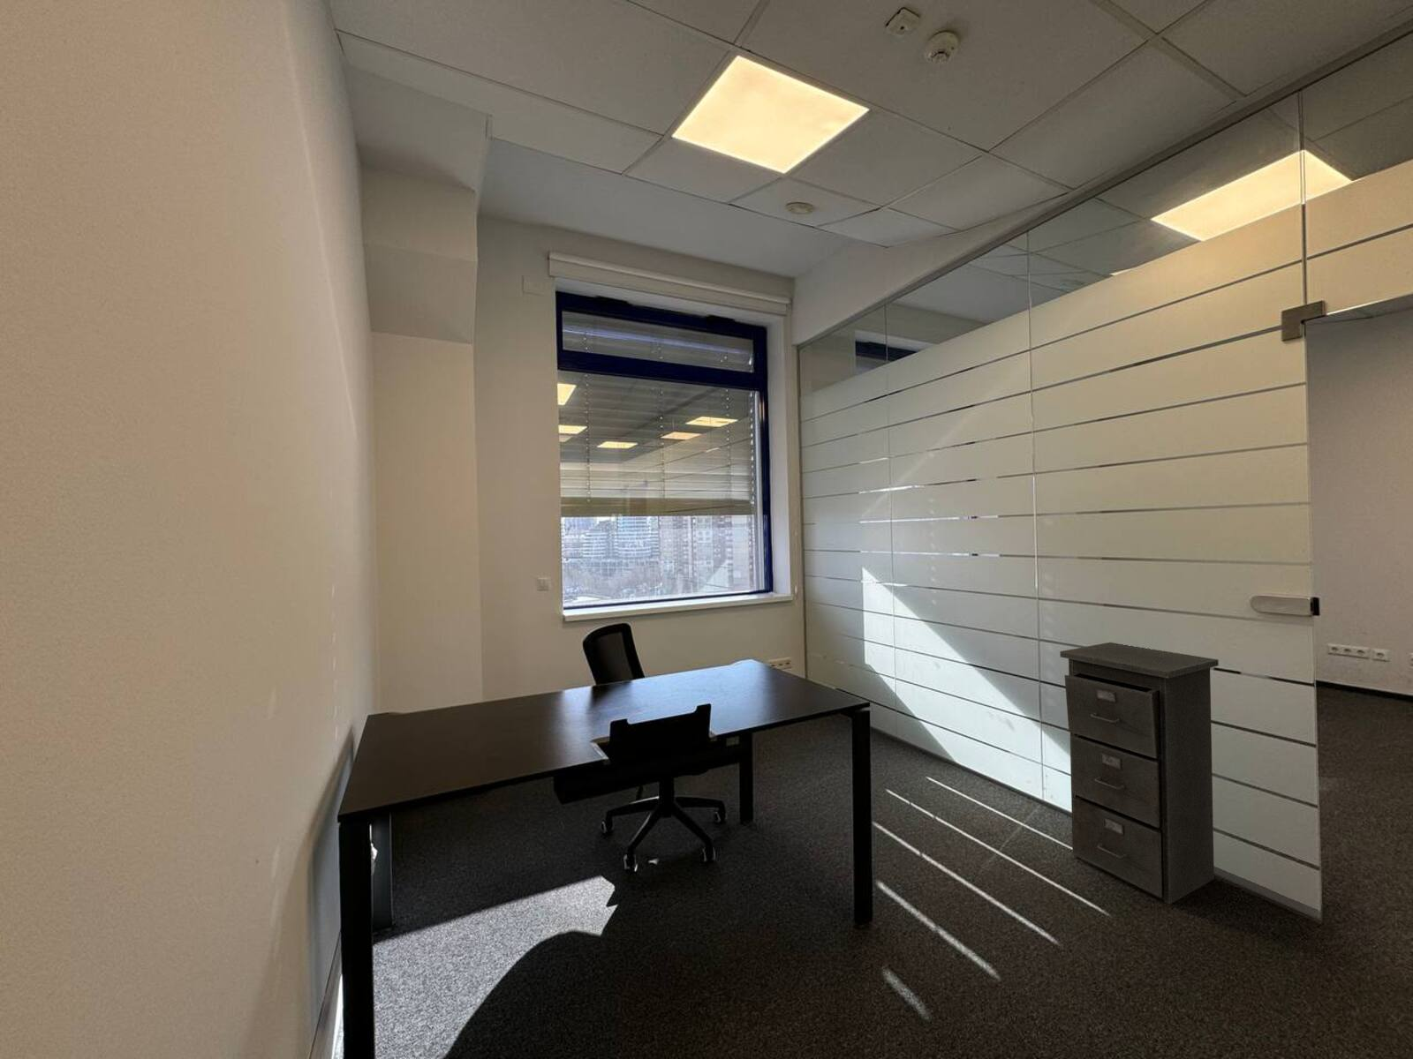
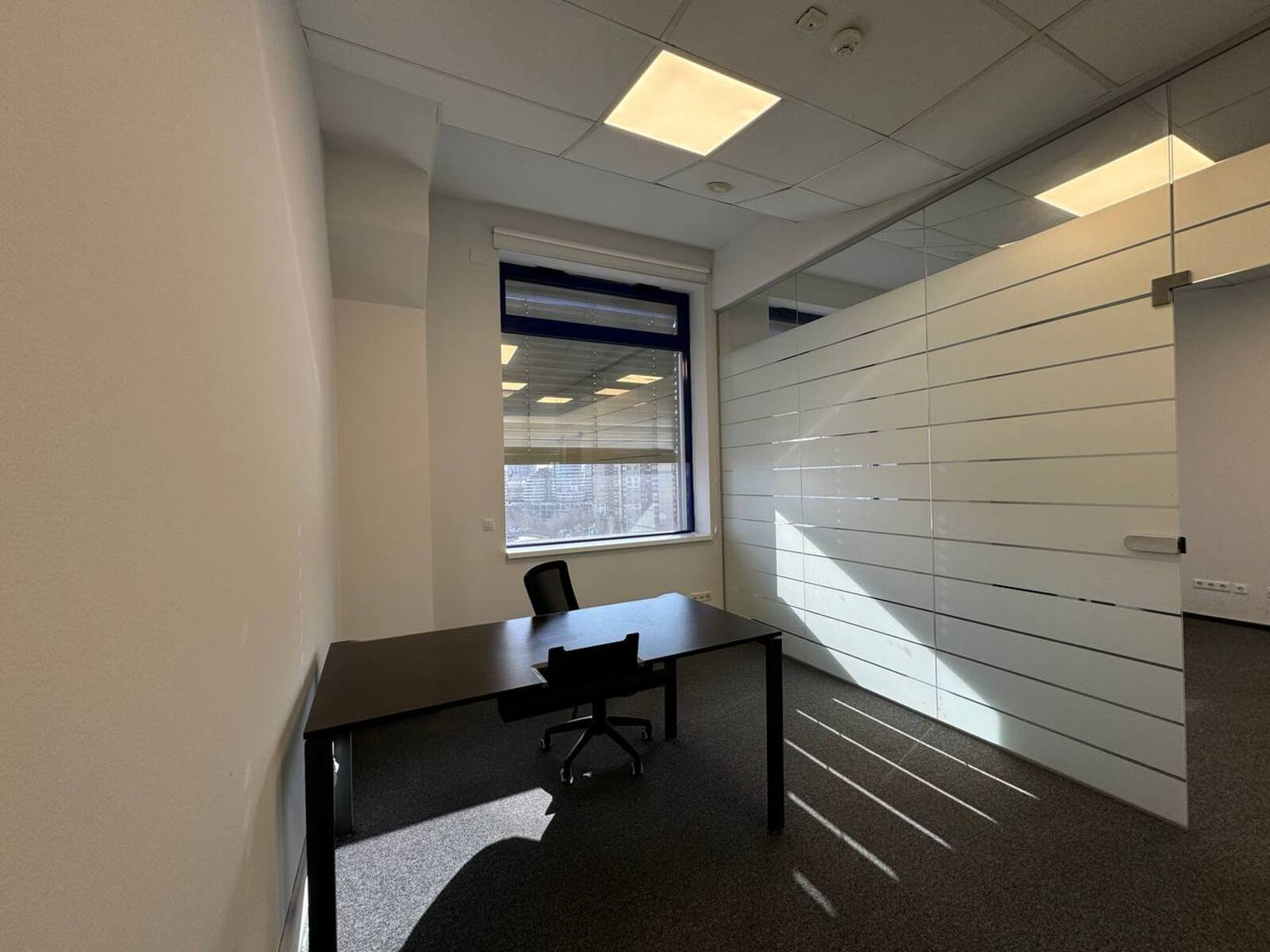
- filing cabinet (1133, 762)
